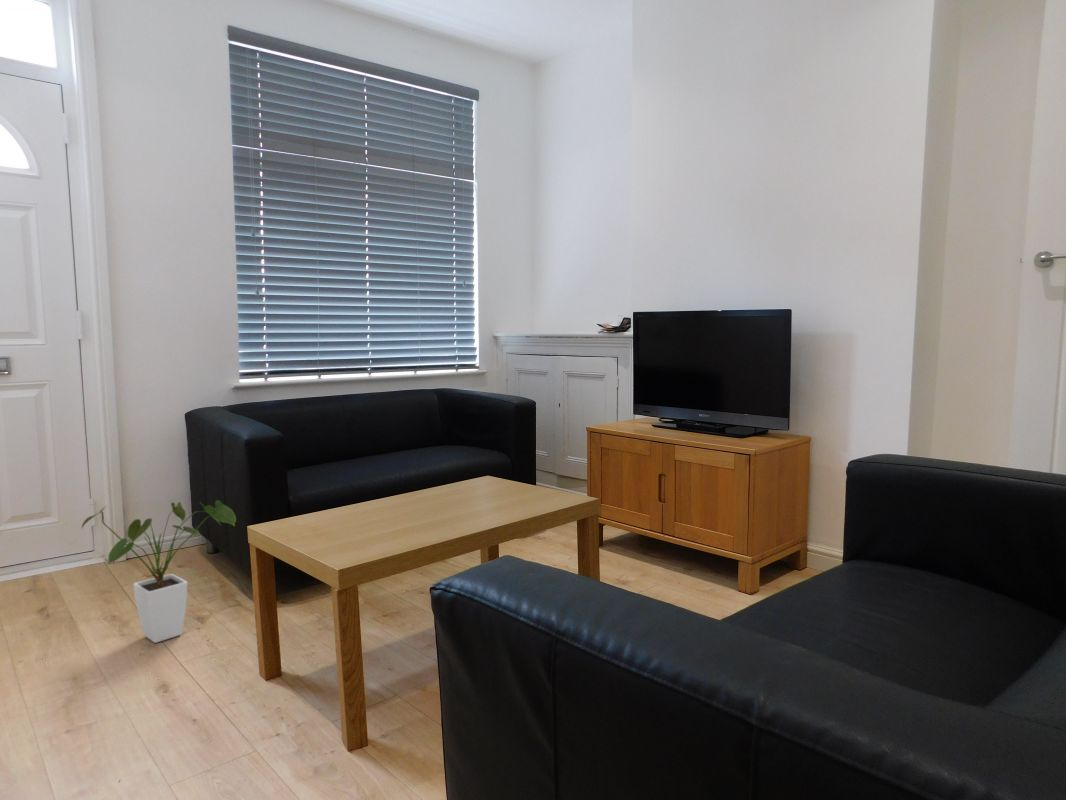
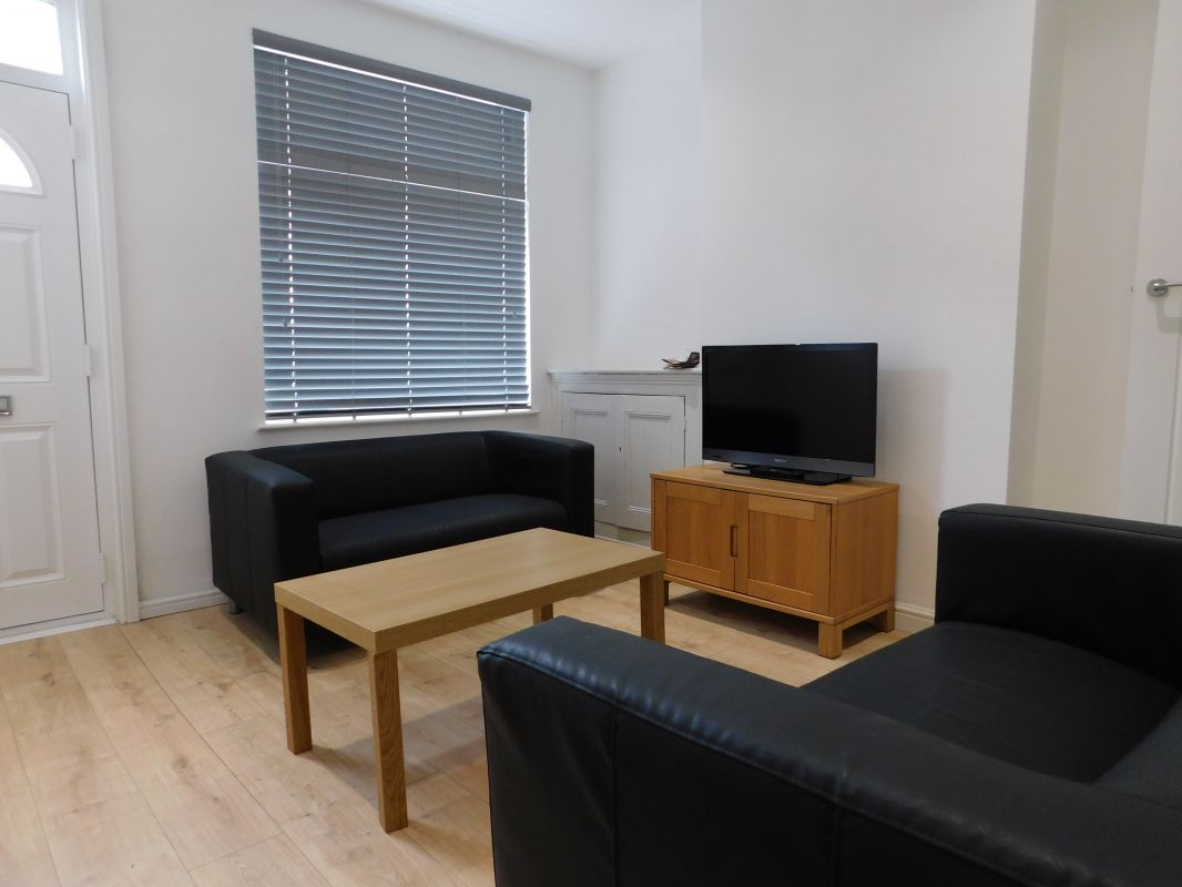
- house plant (165, 570)
